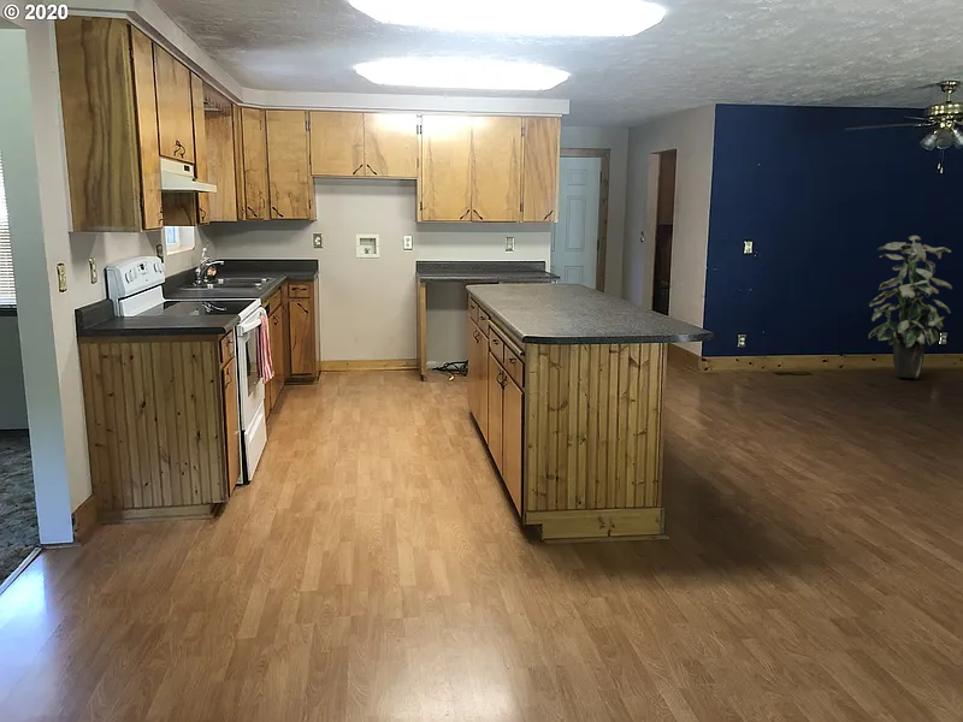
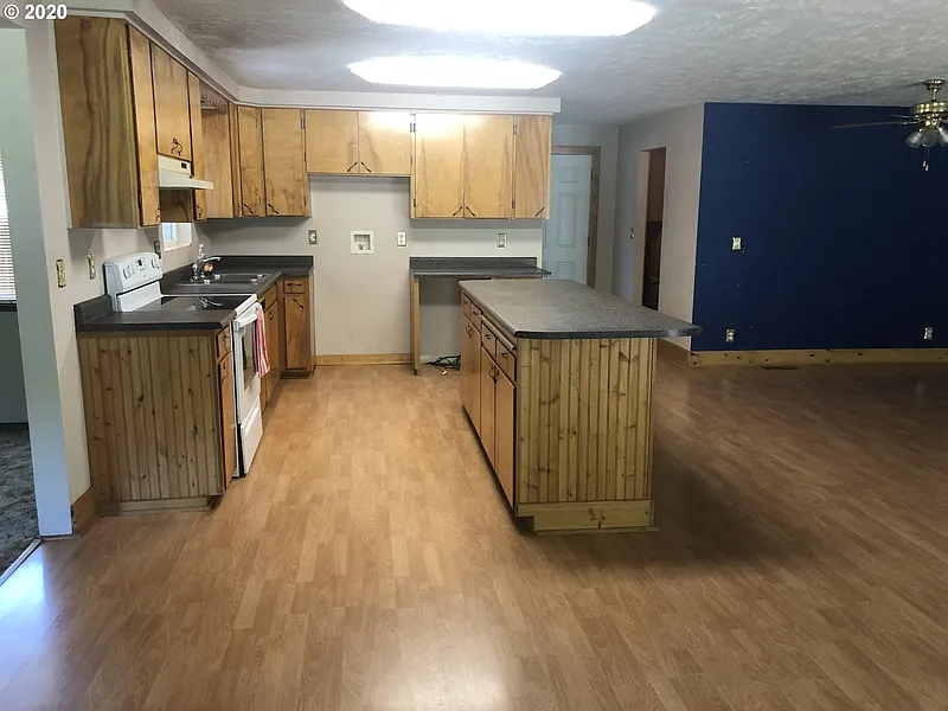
- indoor plant (908, 307)
